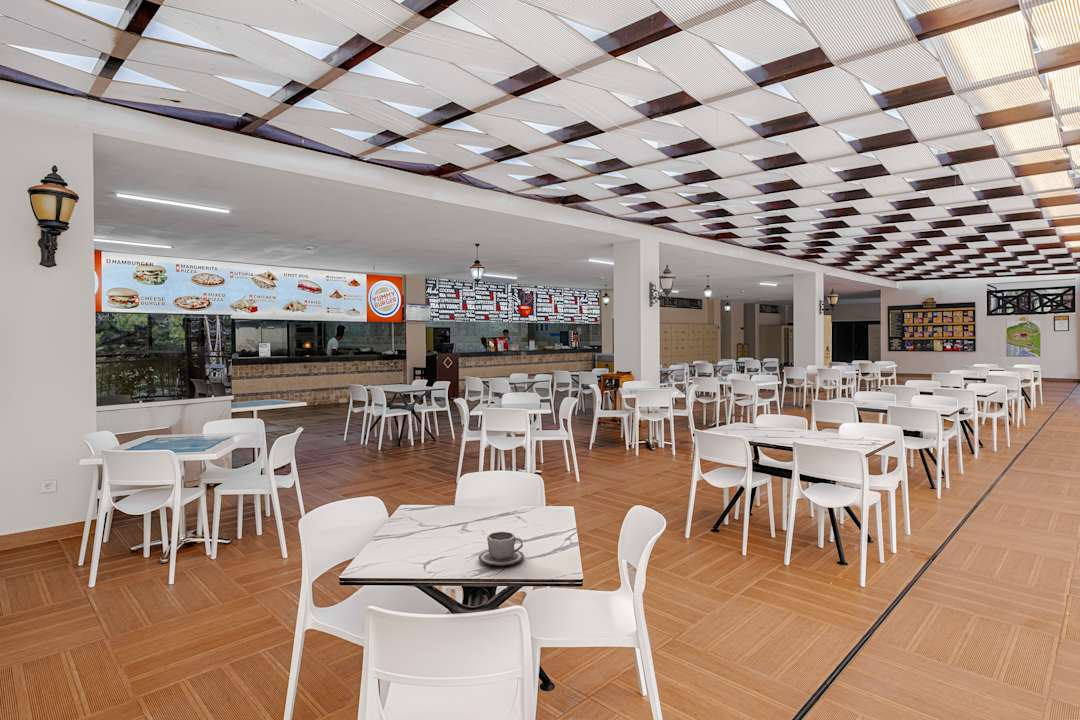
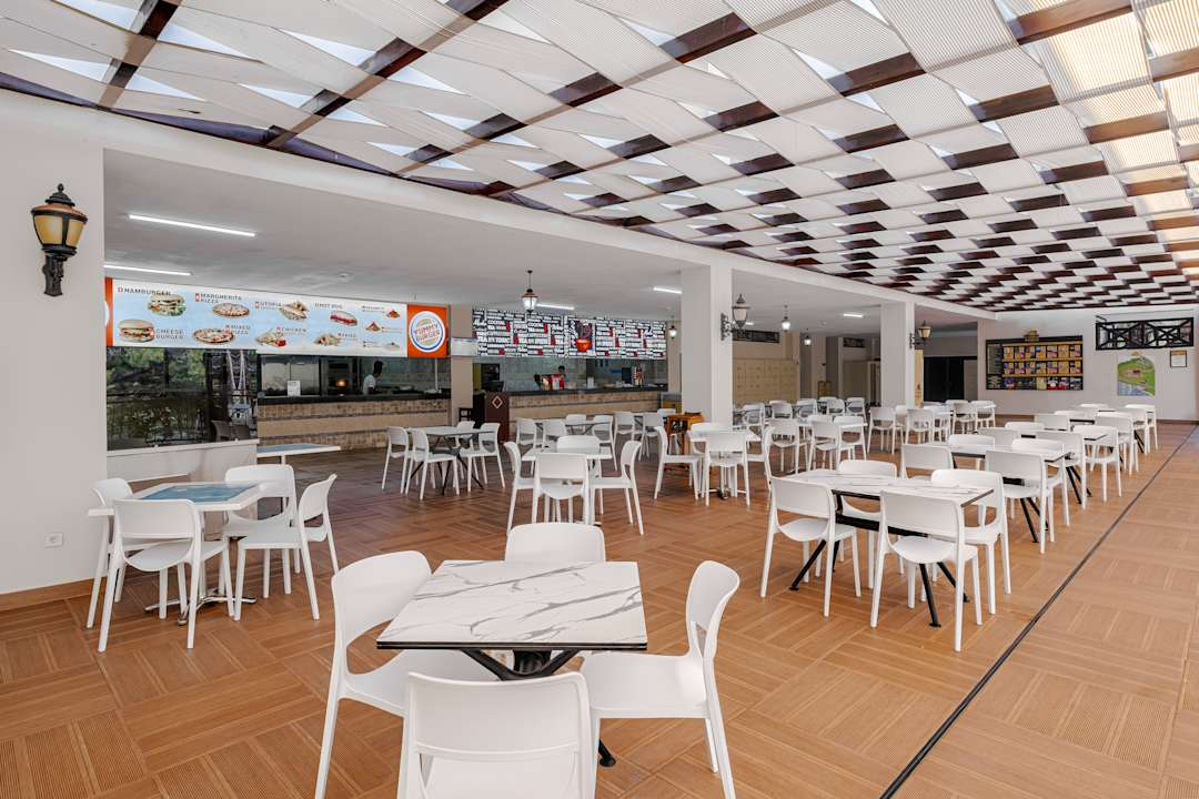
- cup (501, 547)
